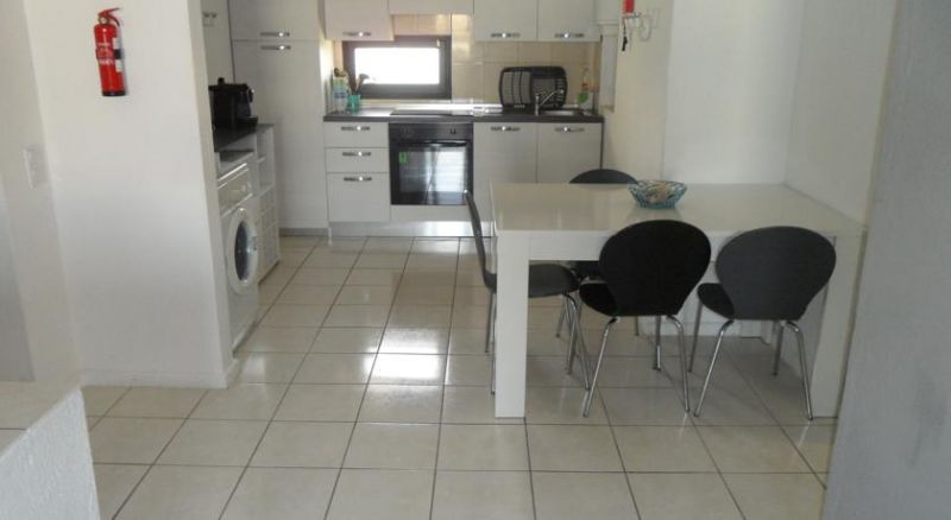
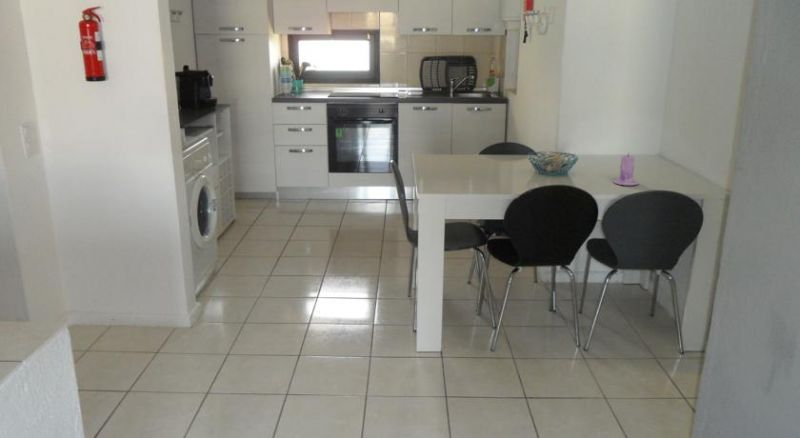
+ candle (627, 167)
